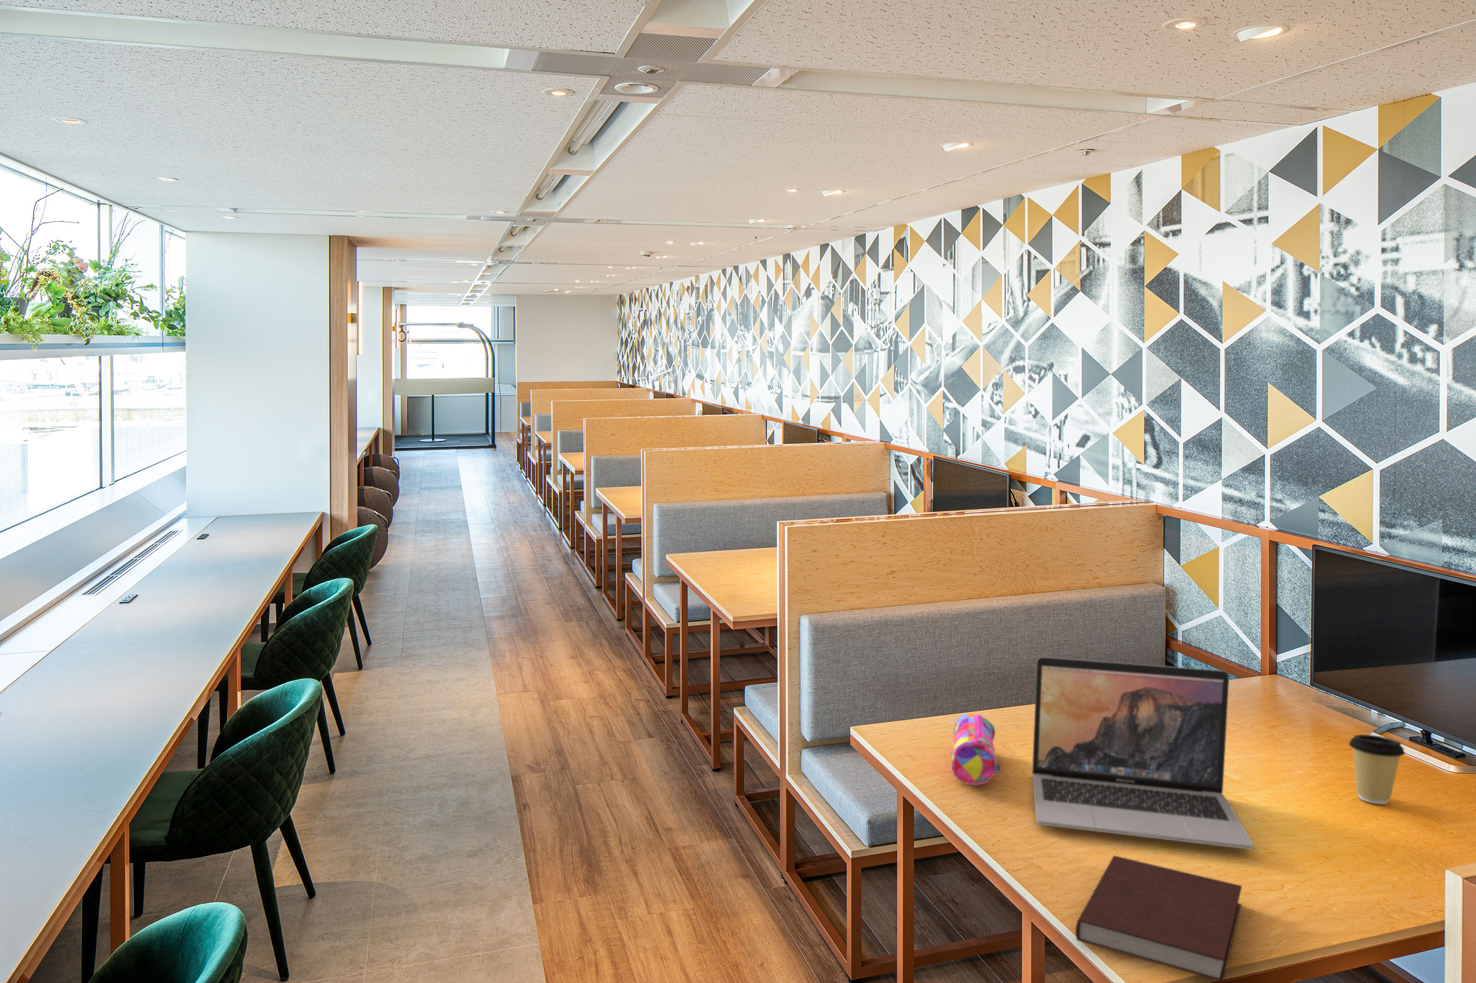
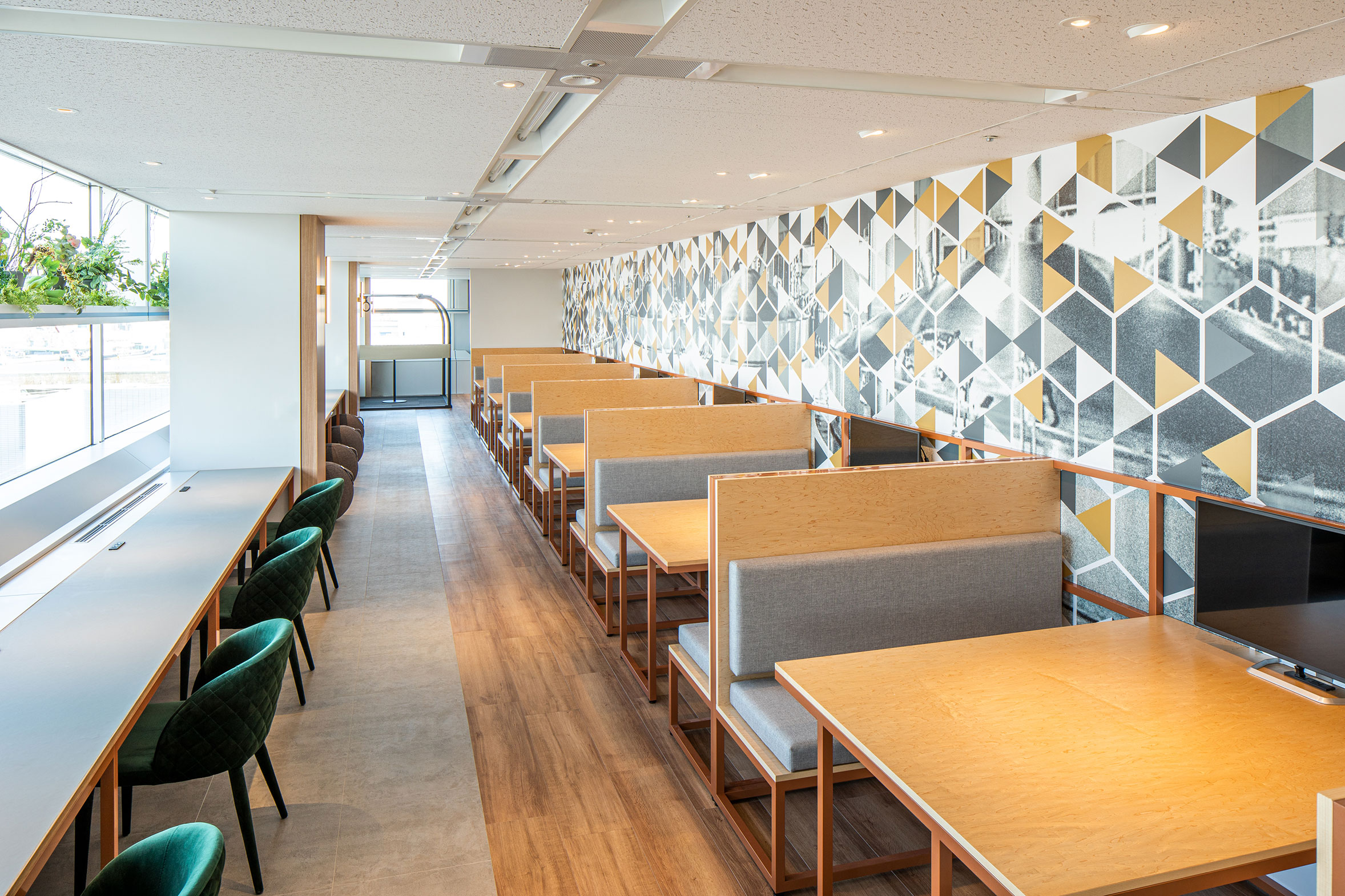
- laptop (1136, 746)
- pencil case (974, 747)
- notebook (1161, 912)
- coffee cup (1375, 768)
